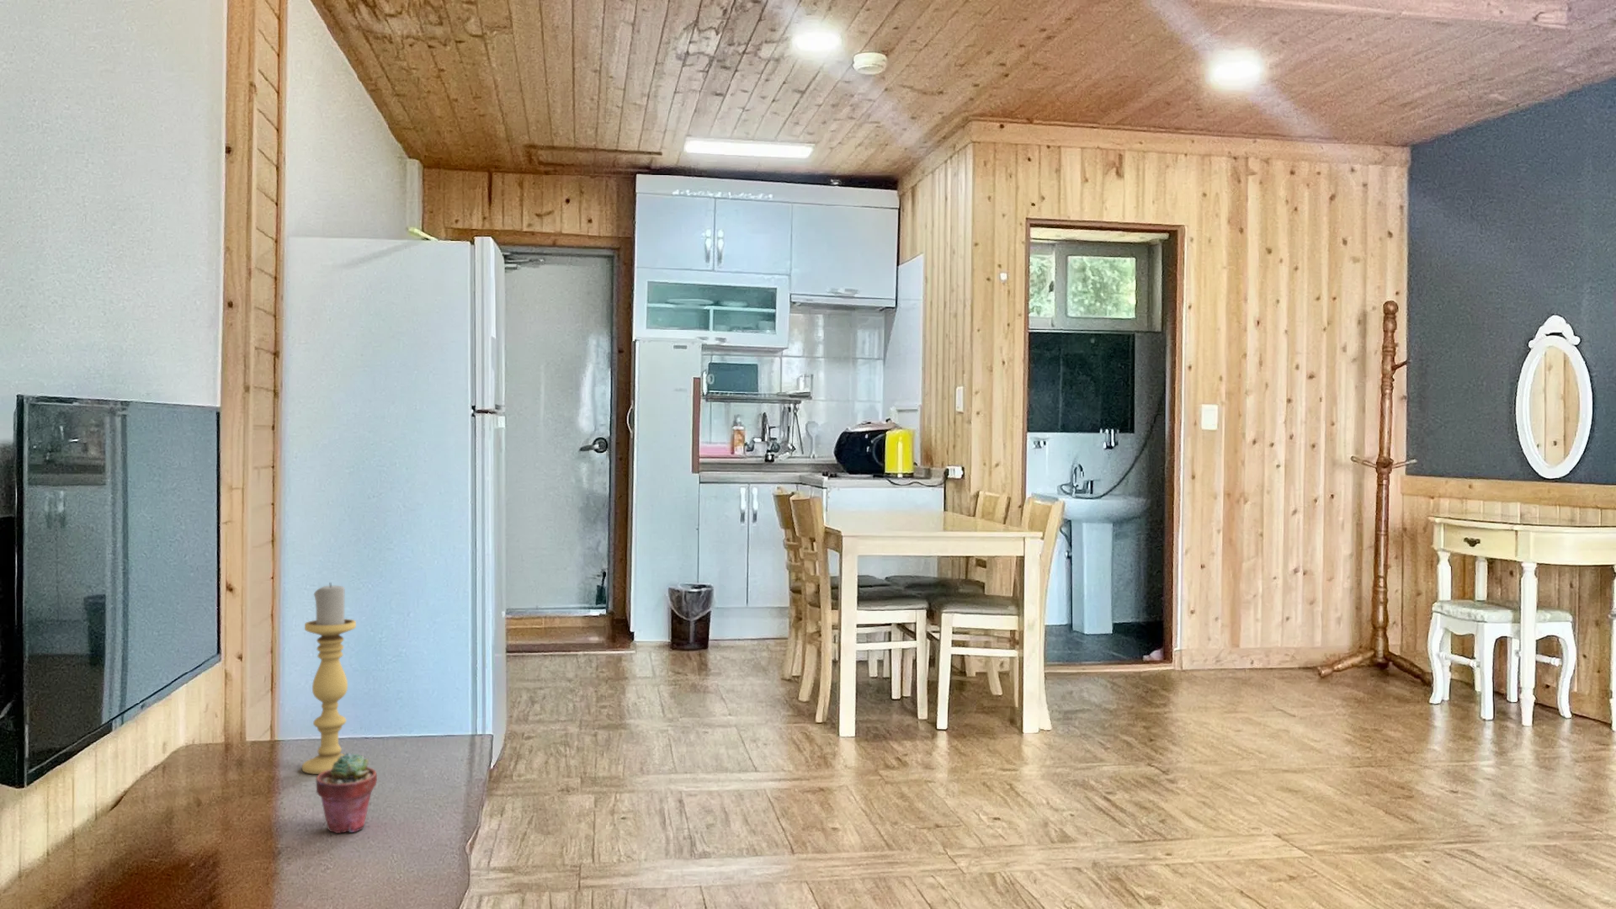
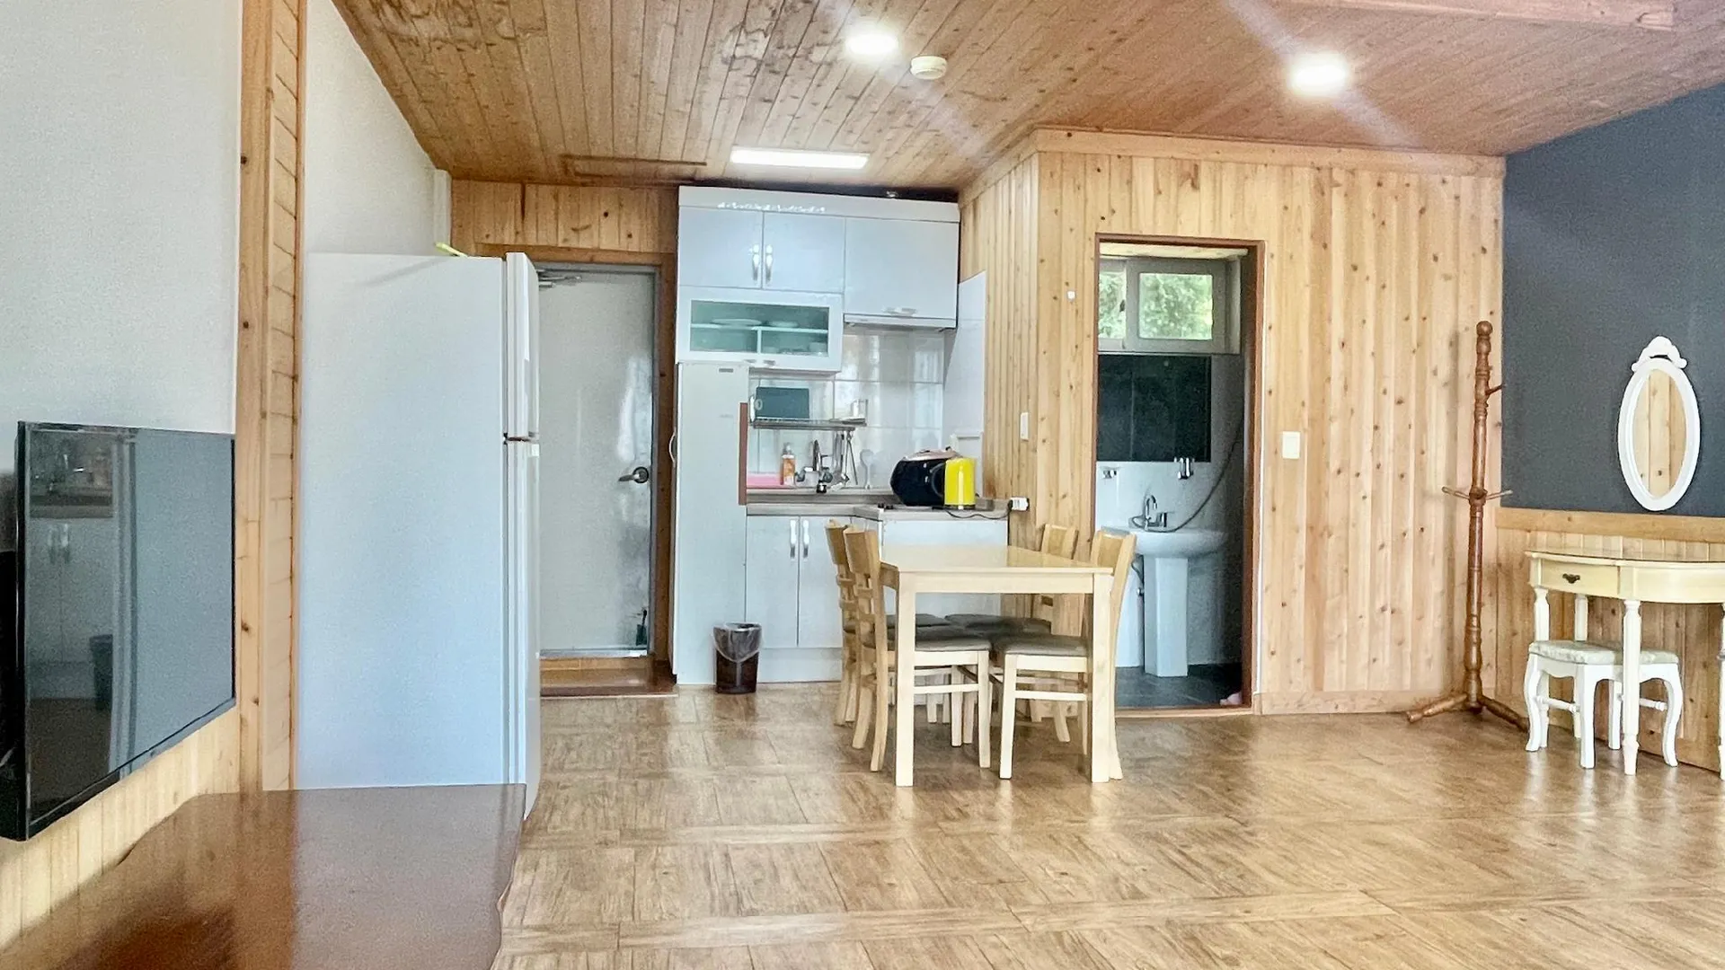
- potted succulent (346, 789)
- candle holder (330, 674)
